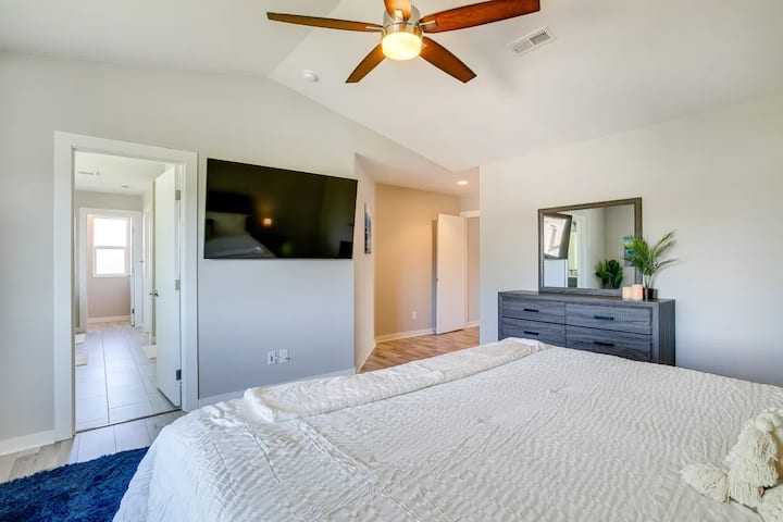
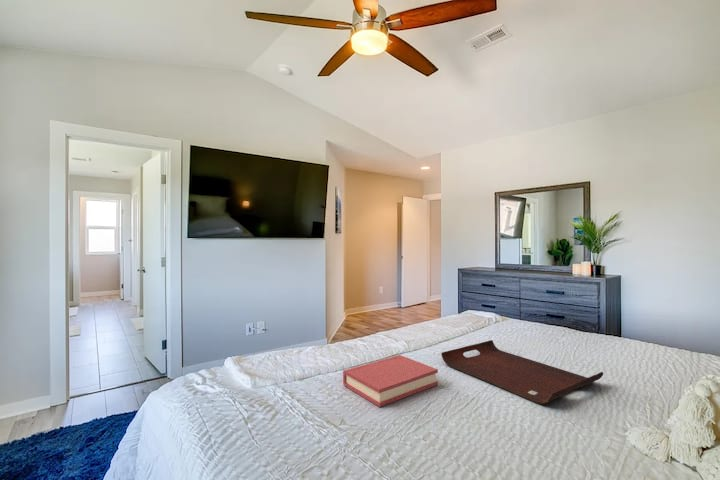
+ serving tray (515, 367)
+ hardback book (390, 377)
